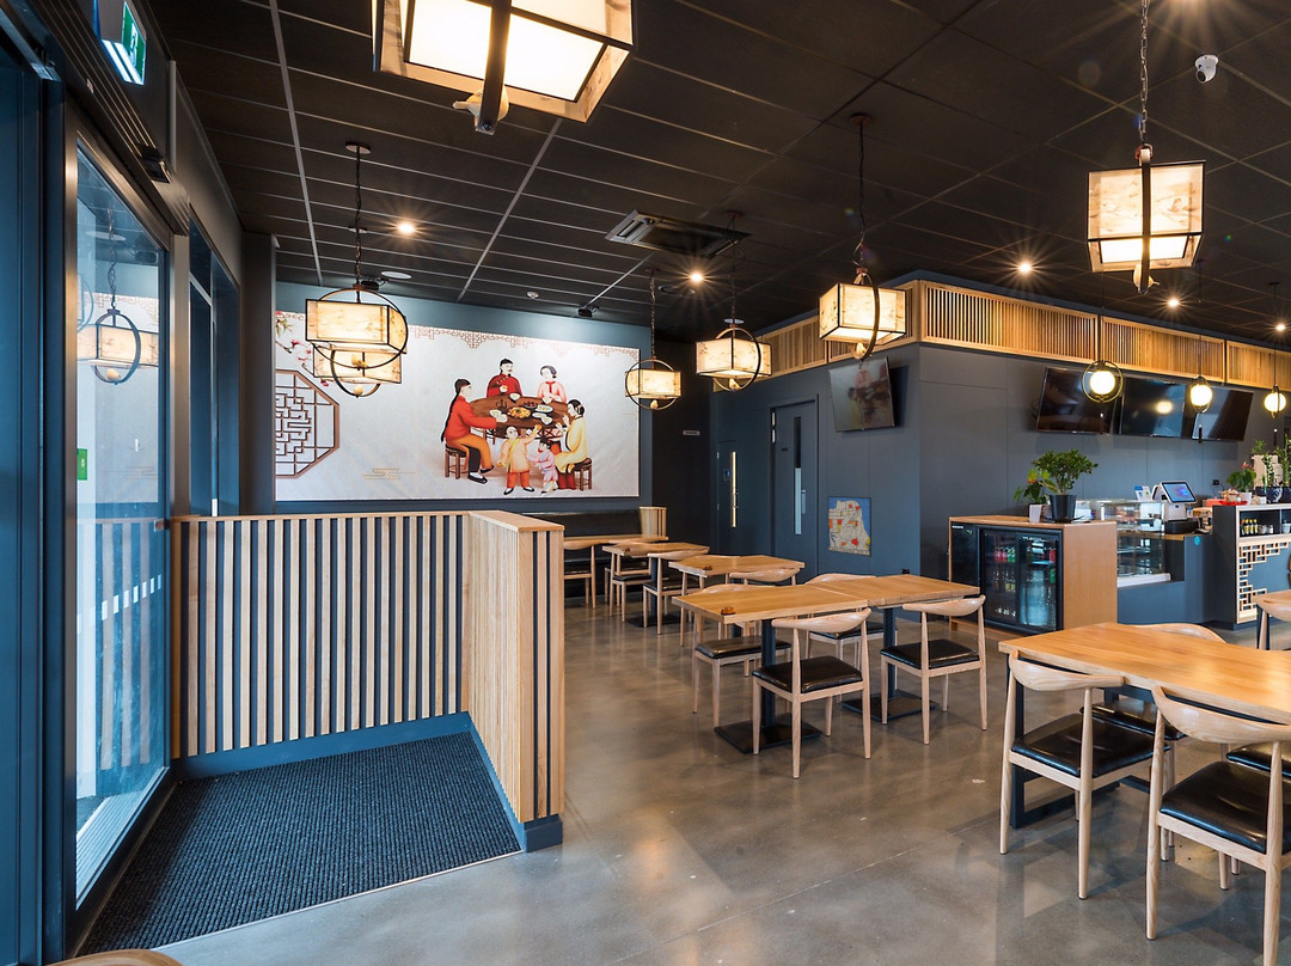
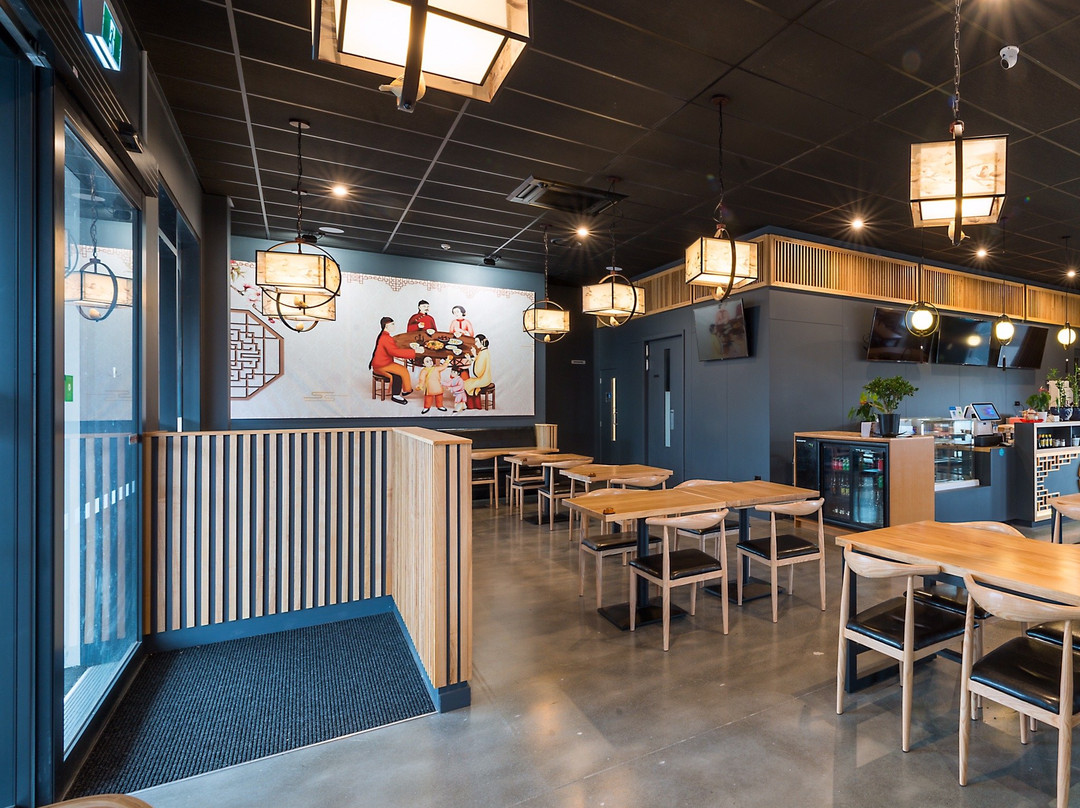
- wall art (849, 525)
